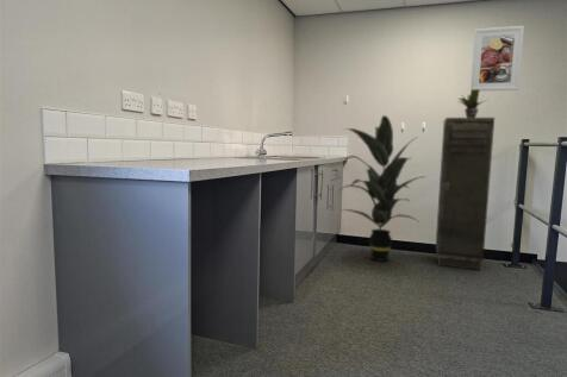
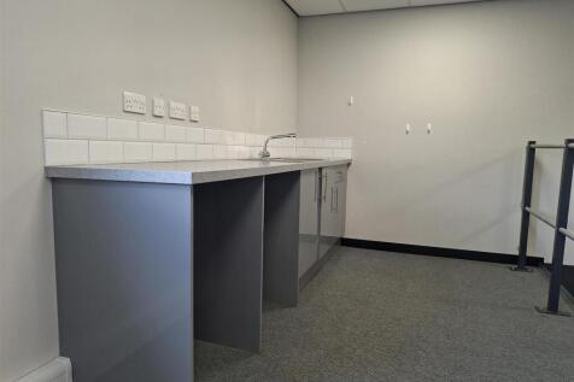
- storage cabinet (461, 191)
- potted plant (472, 105)
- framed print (496, 58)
- indoor plant (379, 189)
